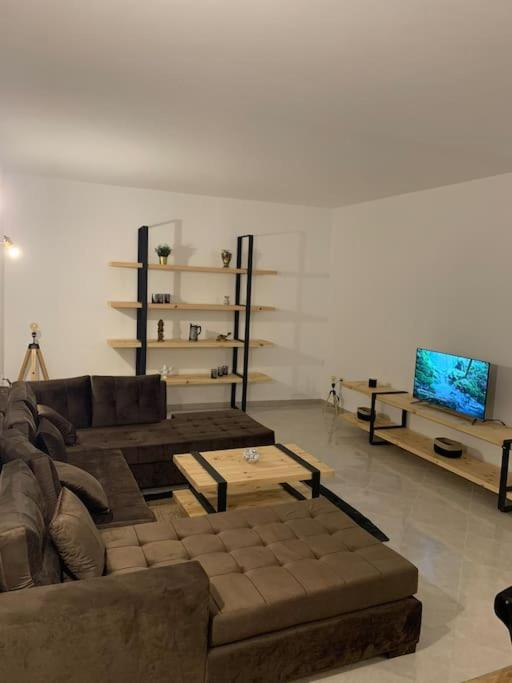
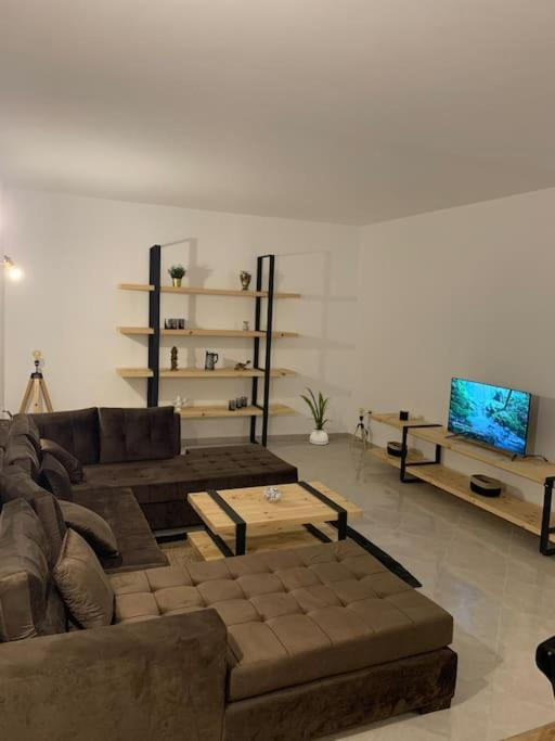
+ house plant (318, 414)
